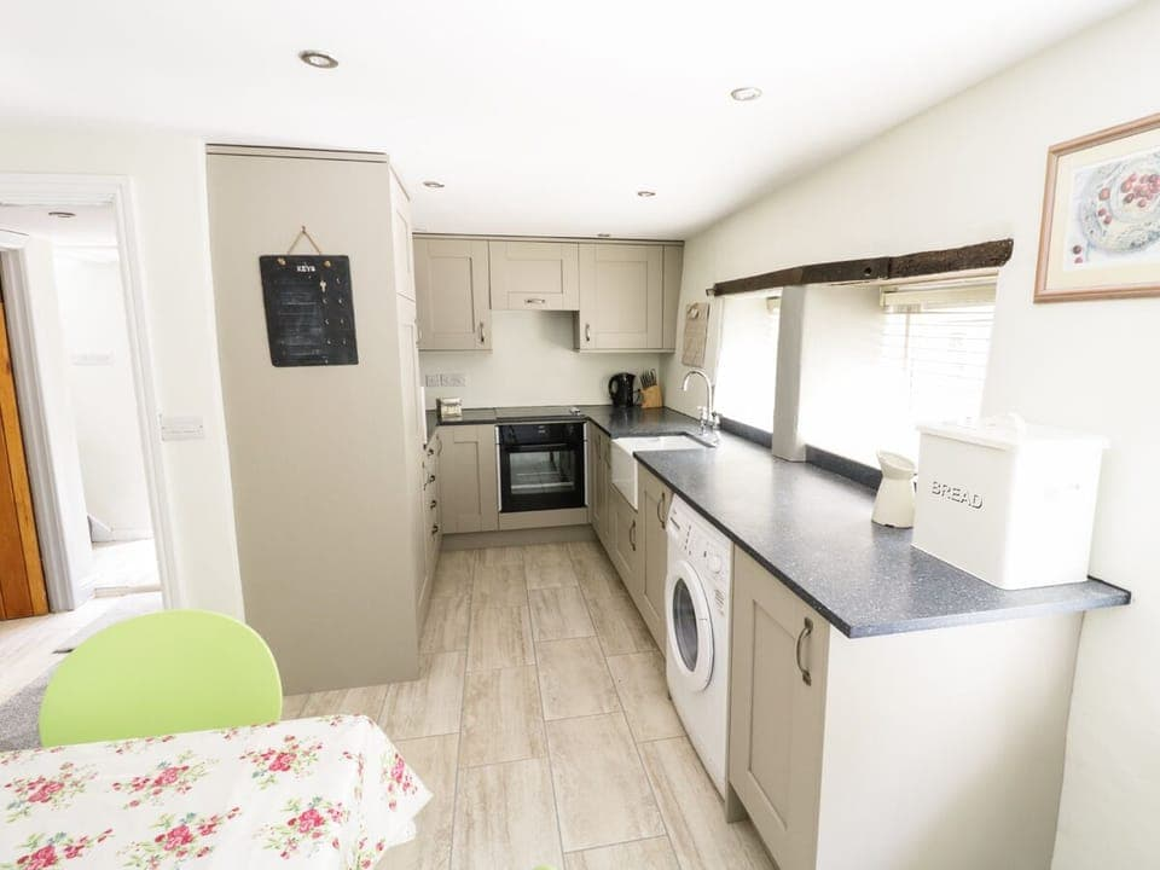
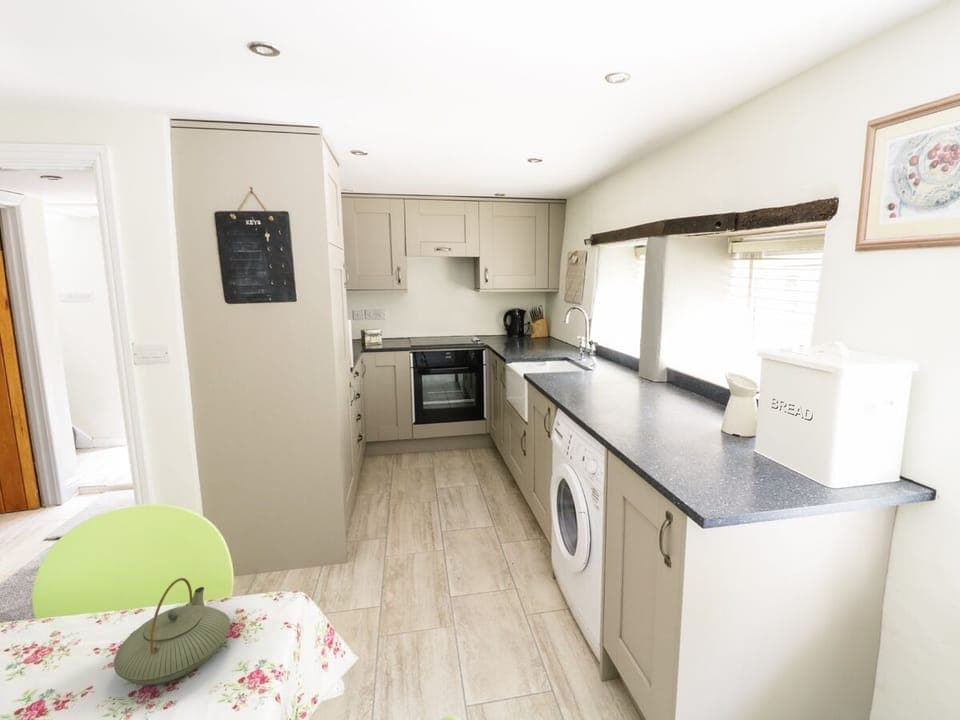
+ teapot (176, 616)
